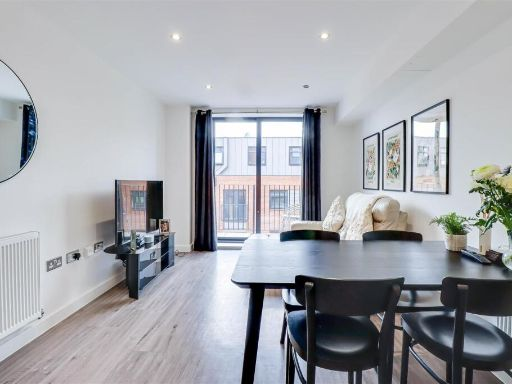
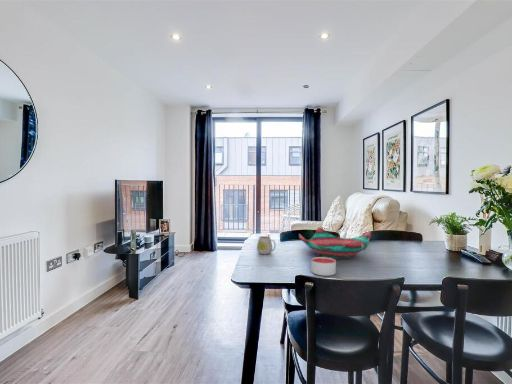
+ mug (266, 245)
+ decorative bowl (335, 243)
+ candle (323, 265)
